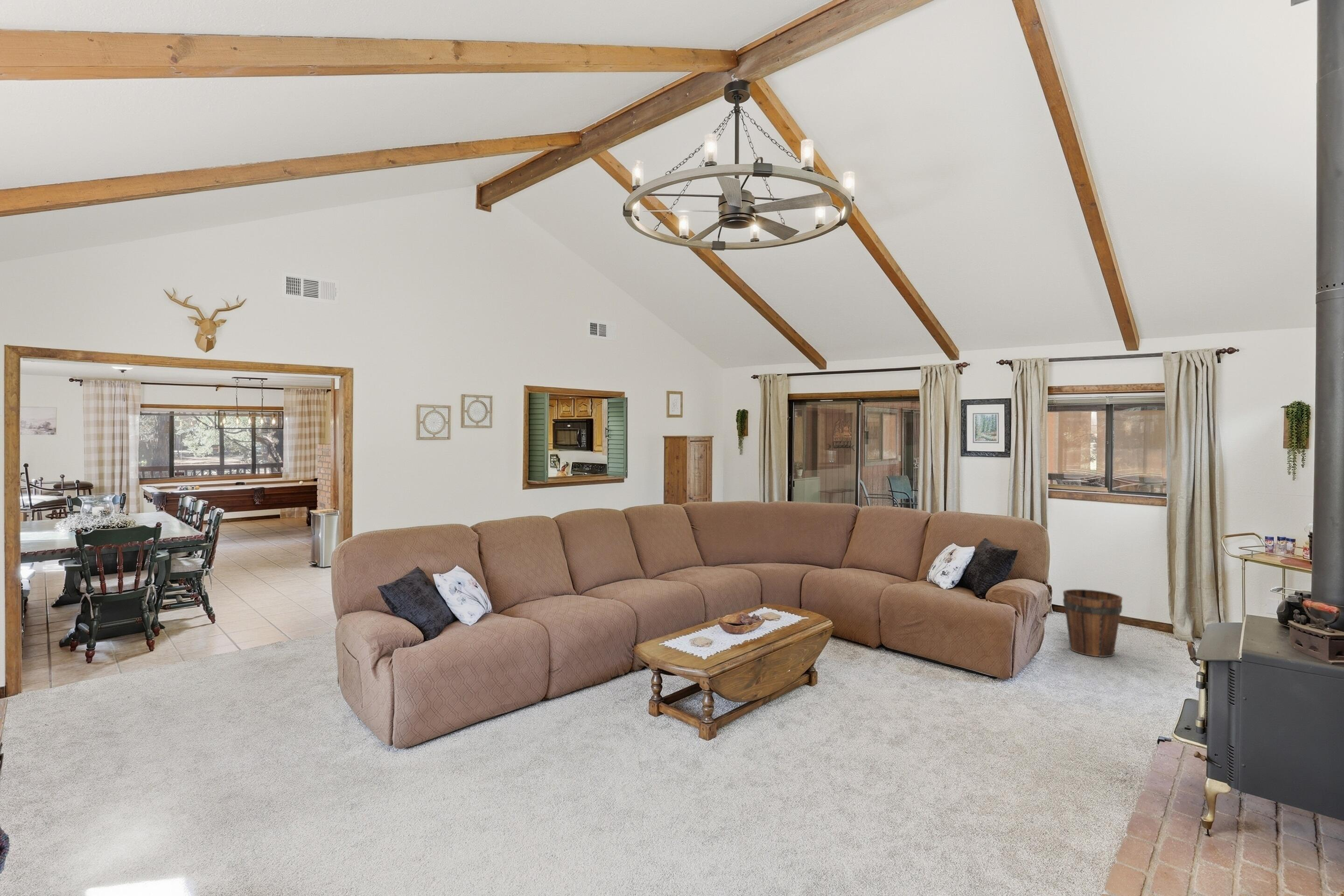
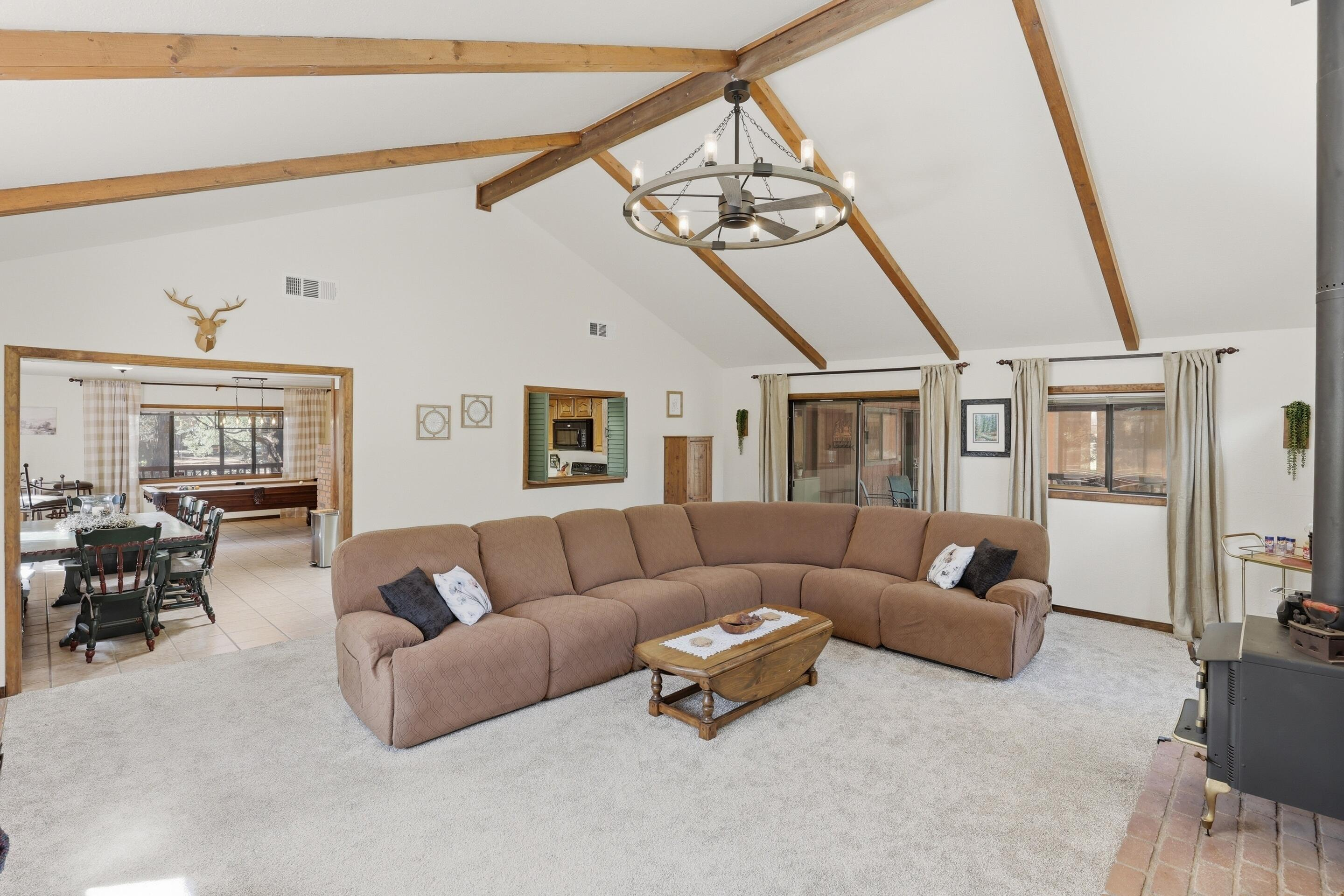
- bucket (1092, 623)
